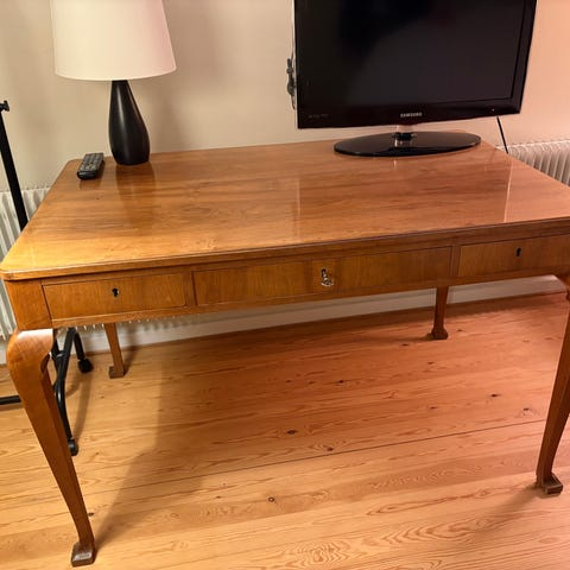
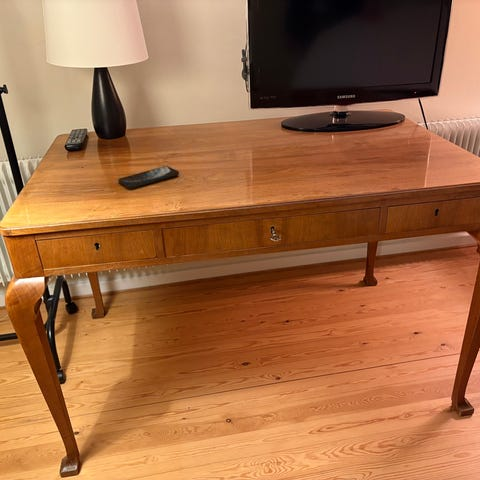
+ smartphone (149, 176)
